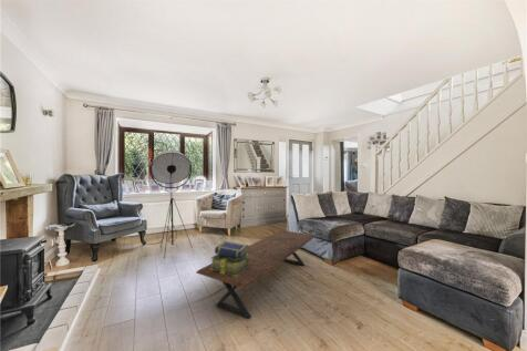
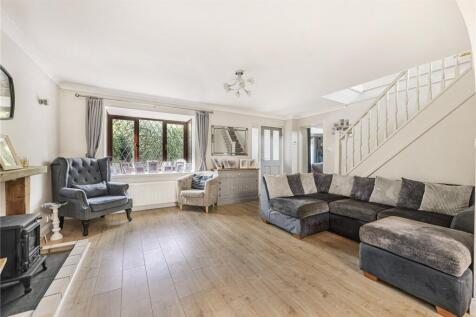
- floor lamp (170, 198)
- stack of books (231, 256)
- coffee table (269, 265)
